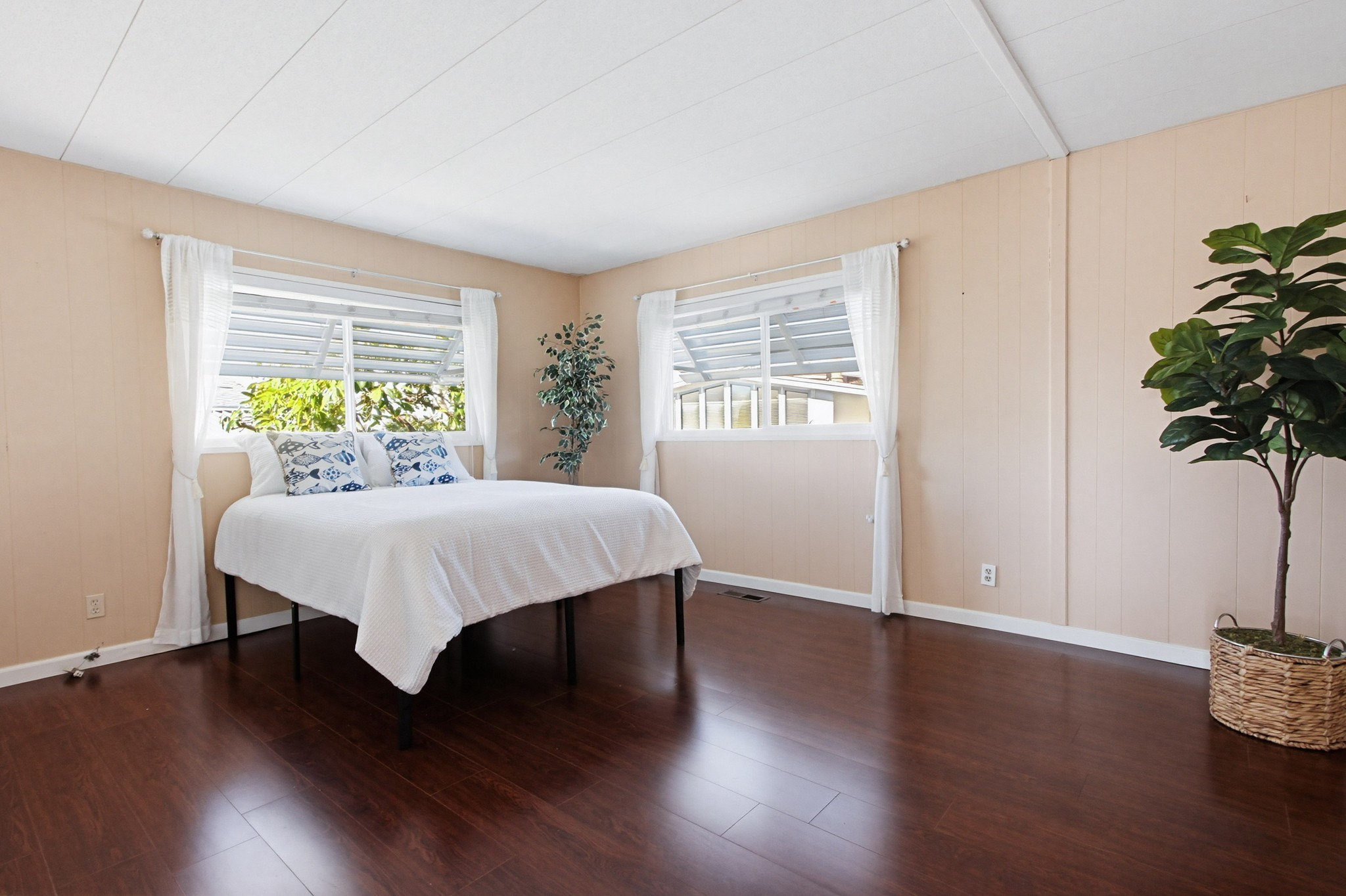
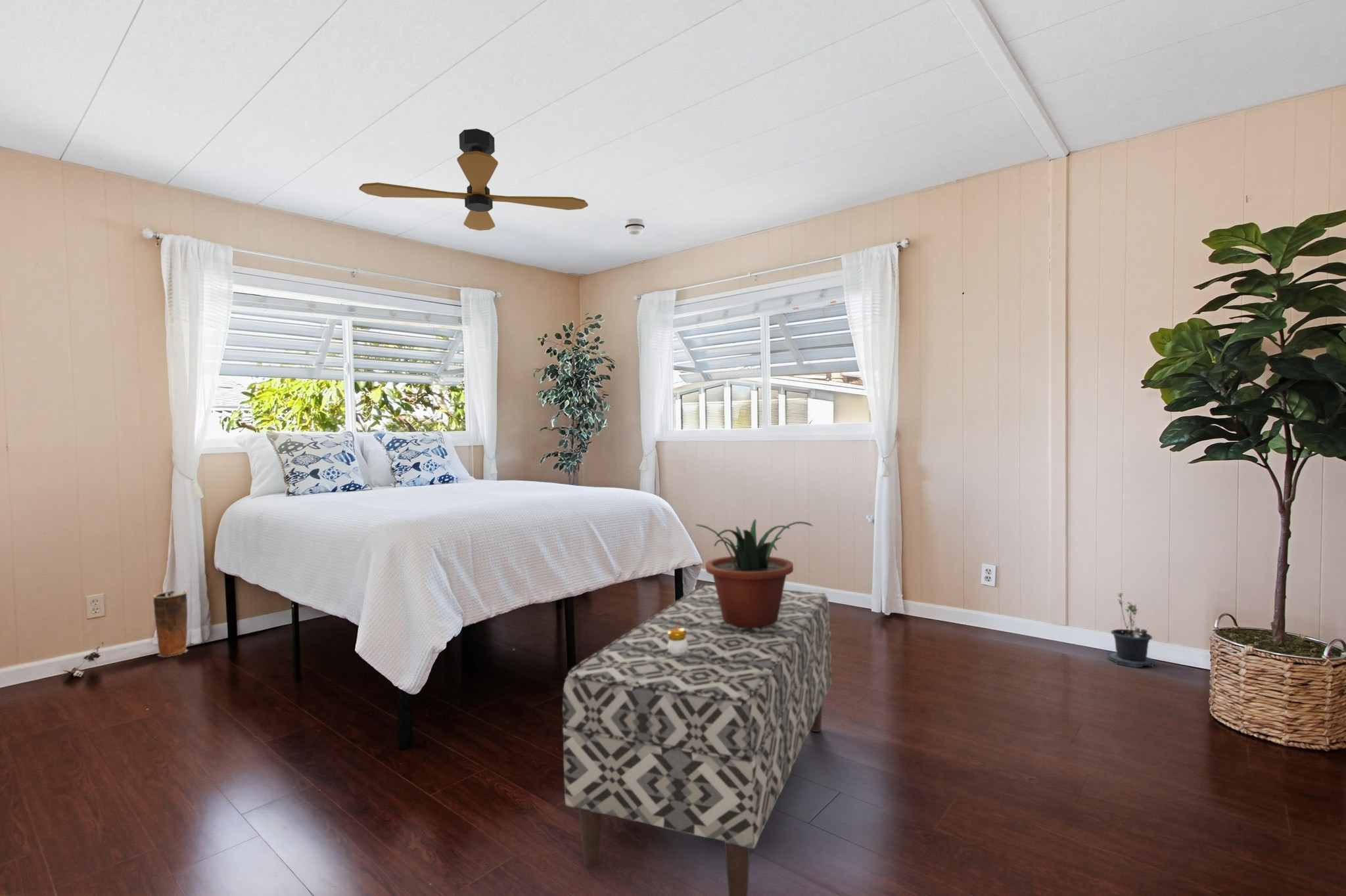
+ candle (678, 640)
+ potted plant (1130, 627)
+ smoke detector (634, 227)
+ ceiling fan (478, 171)
+ bench (722, 705)
+ potted plant (755, 571)
+ vase (171, 623)
